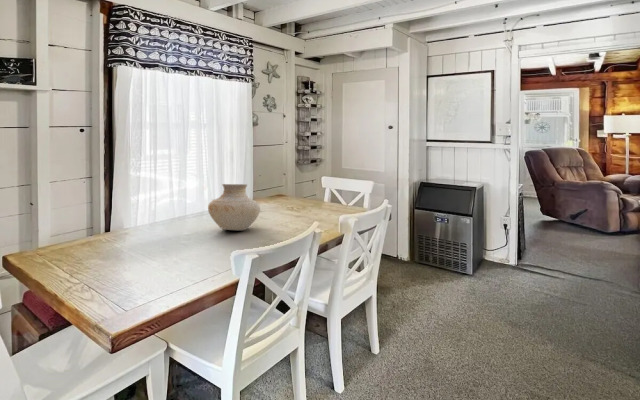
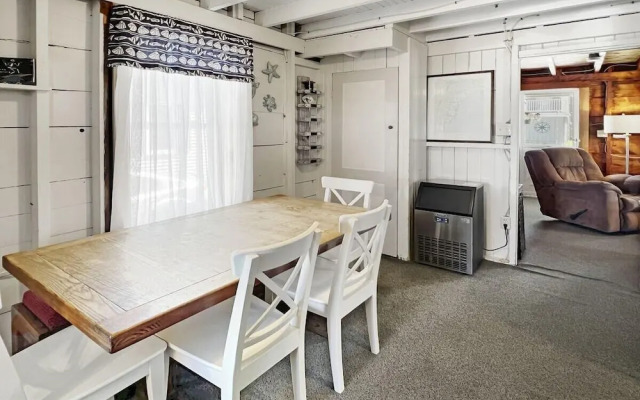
- vase (234, 207)
